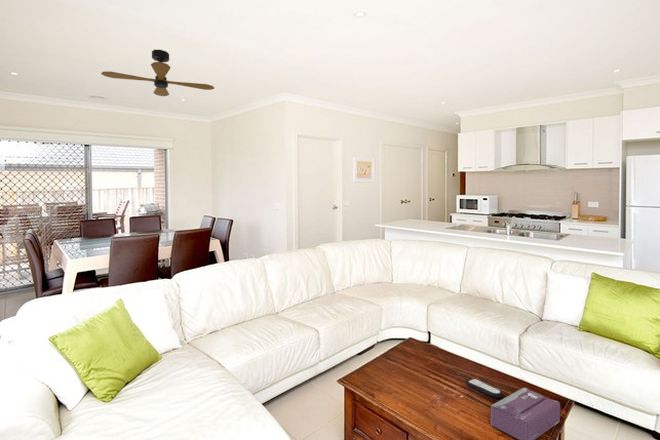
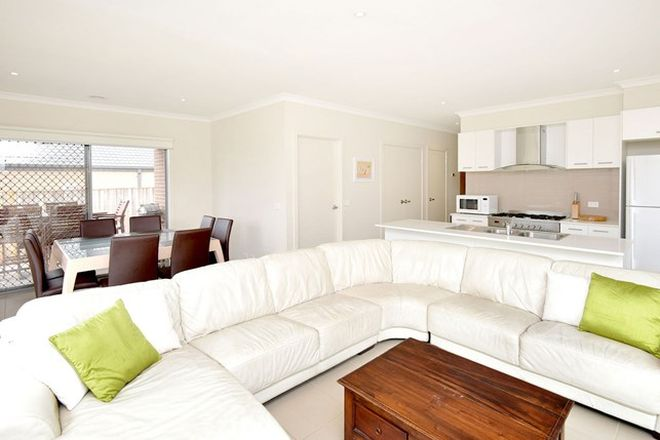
- remote control (484, 387)
- ceiling fan (160, 69)
- tissue box (525, 413)
